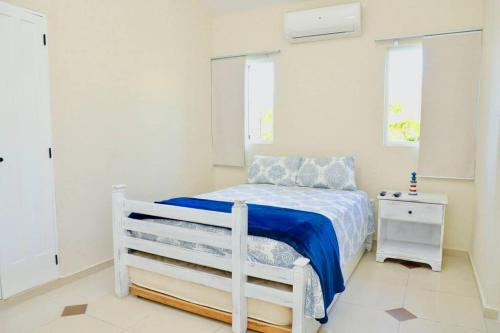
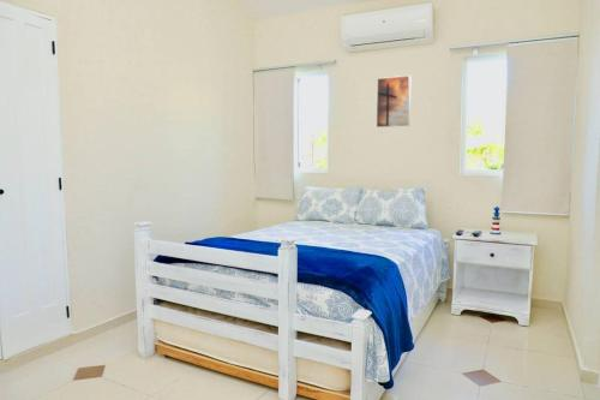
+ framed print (392, 101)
